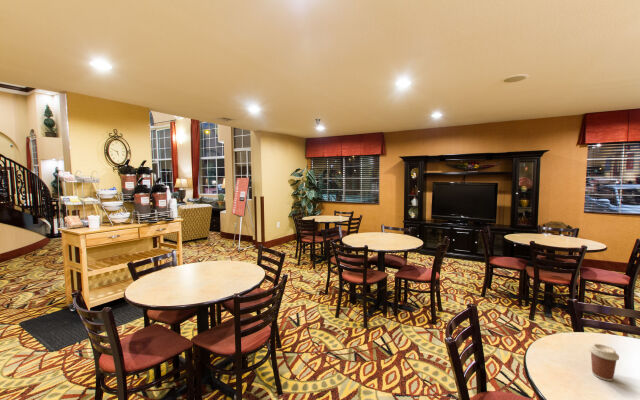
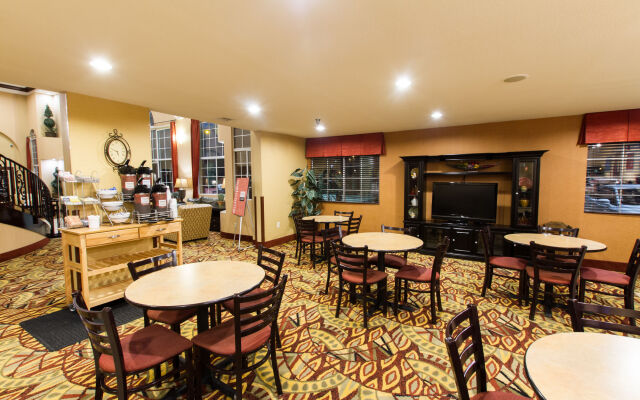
- coffee cup (603, 361)
